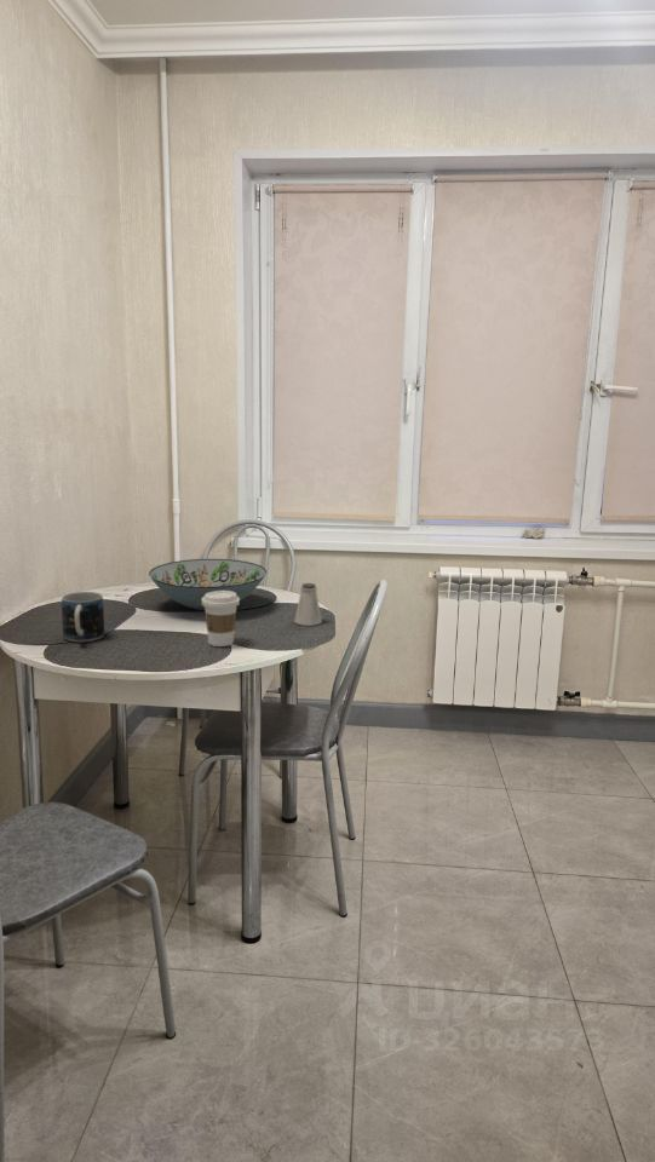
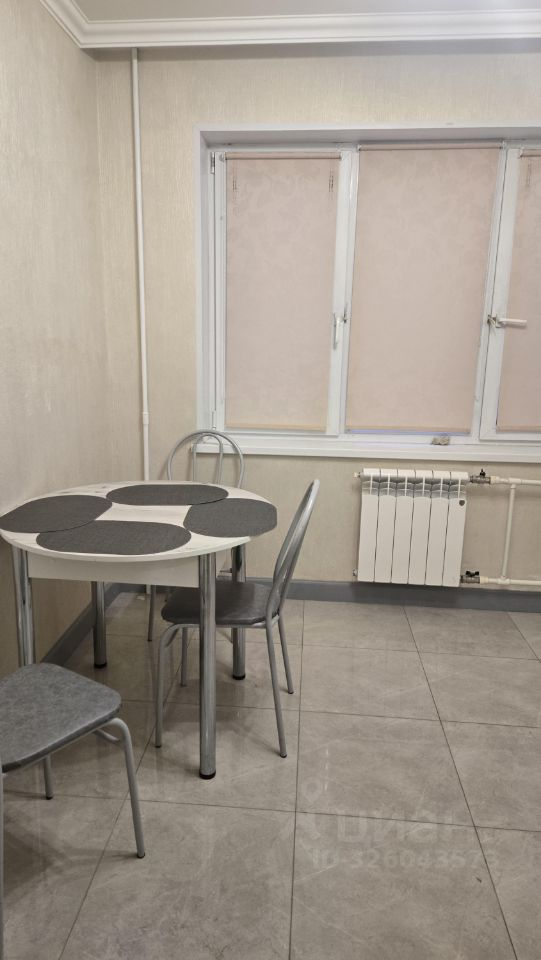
- saltshaker (308, 603)
- coffee cup (220, 619)
- mug (81, 619)
- decorative bowl (208, 588)
